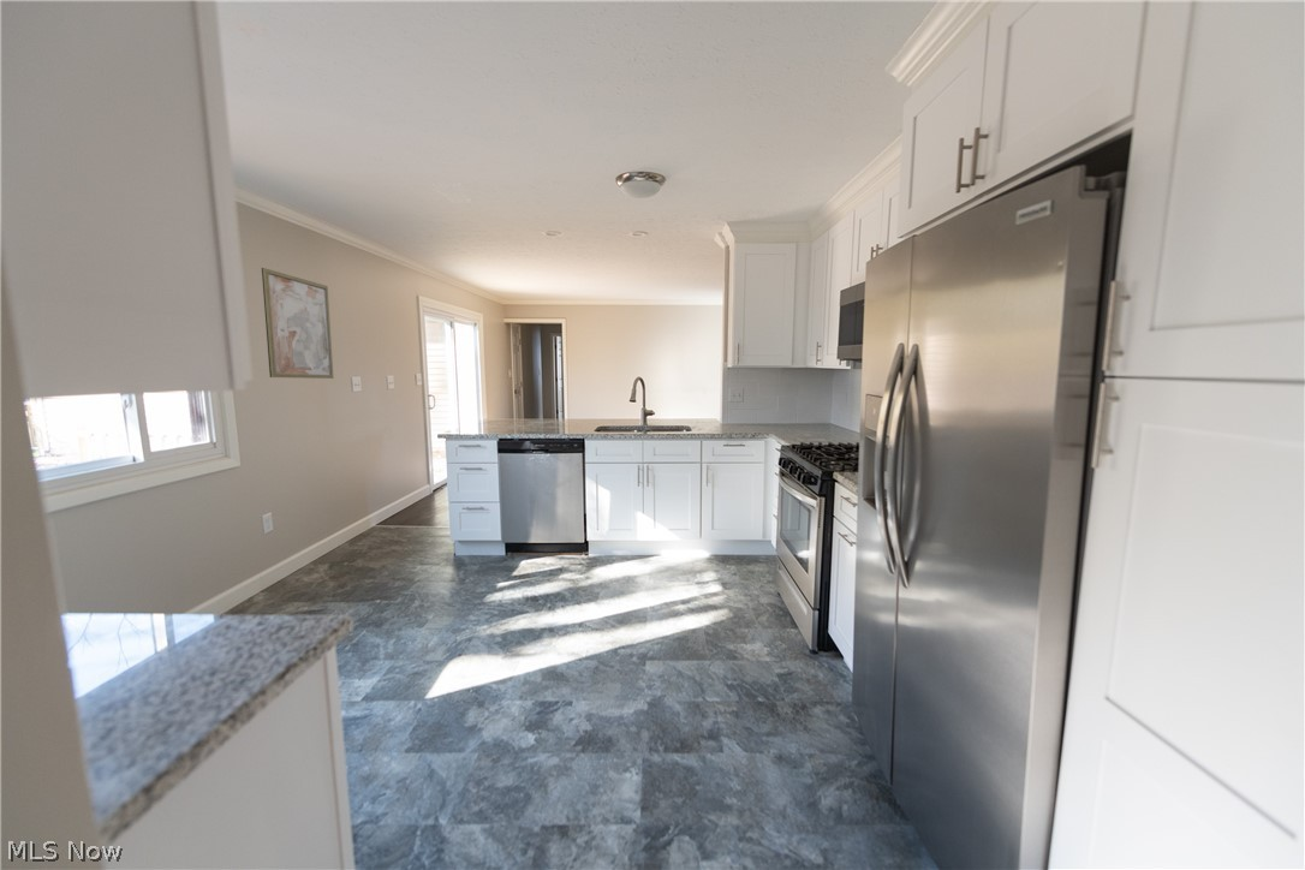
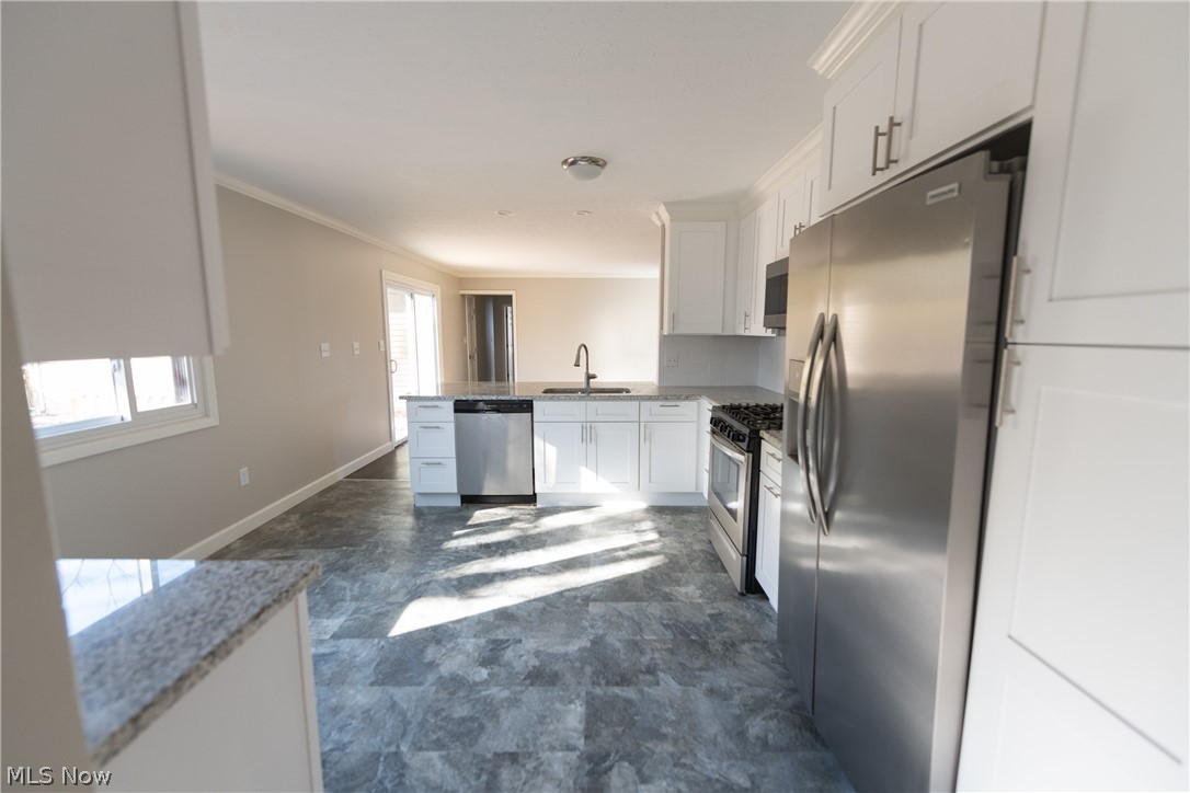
- wall art (300, 328)
